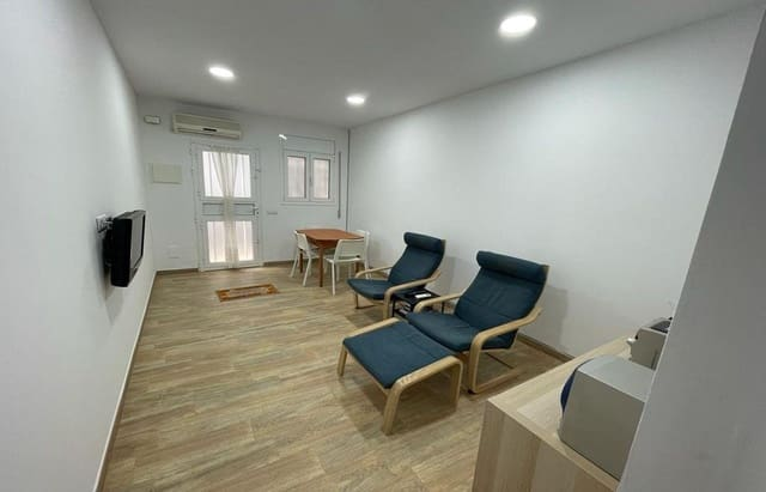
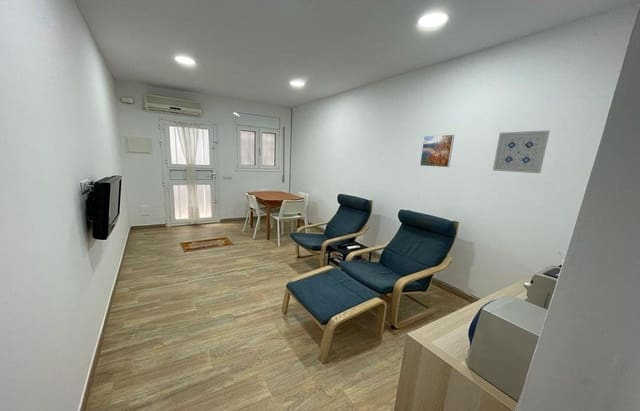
+ wall art (519, 152)
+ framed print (436, 151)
